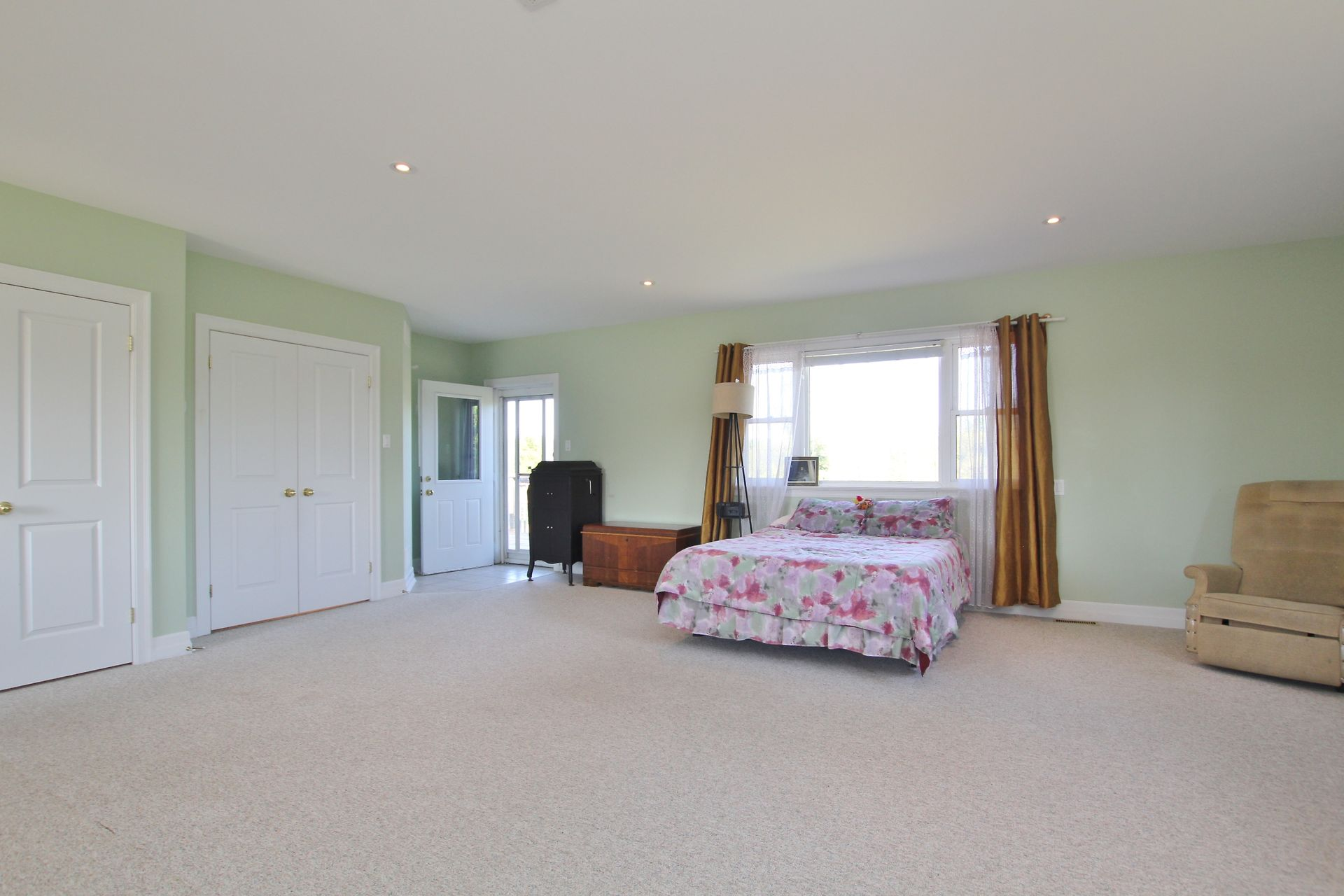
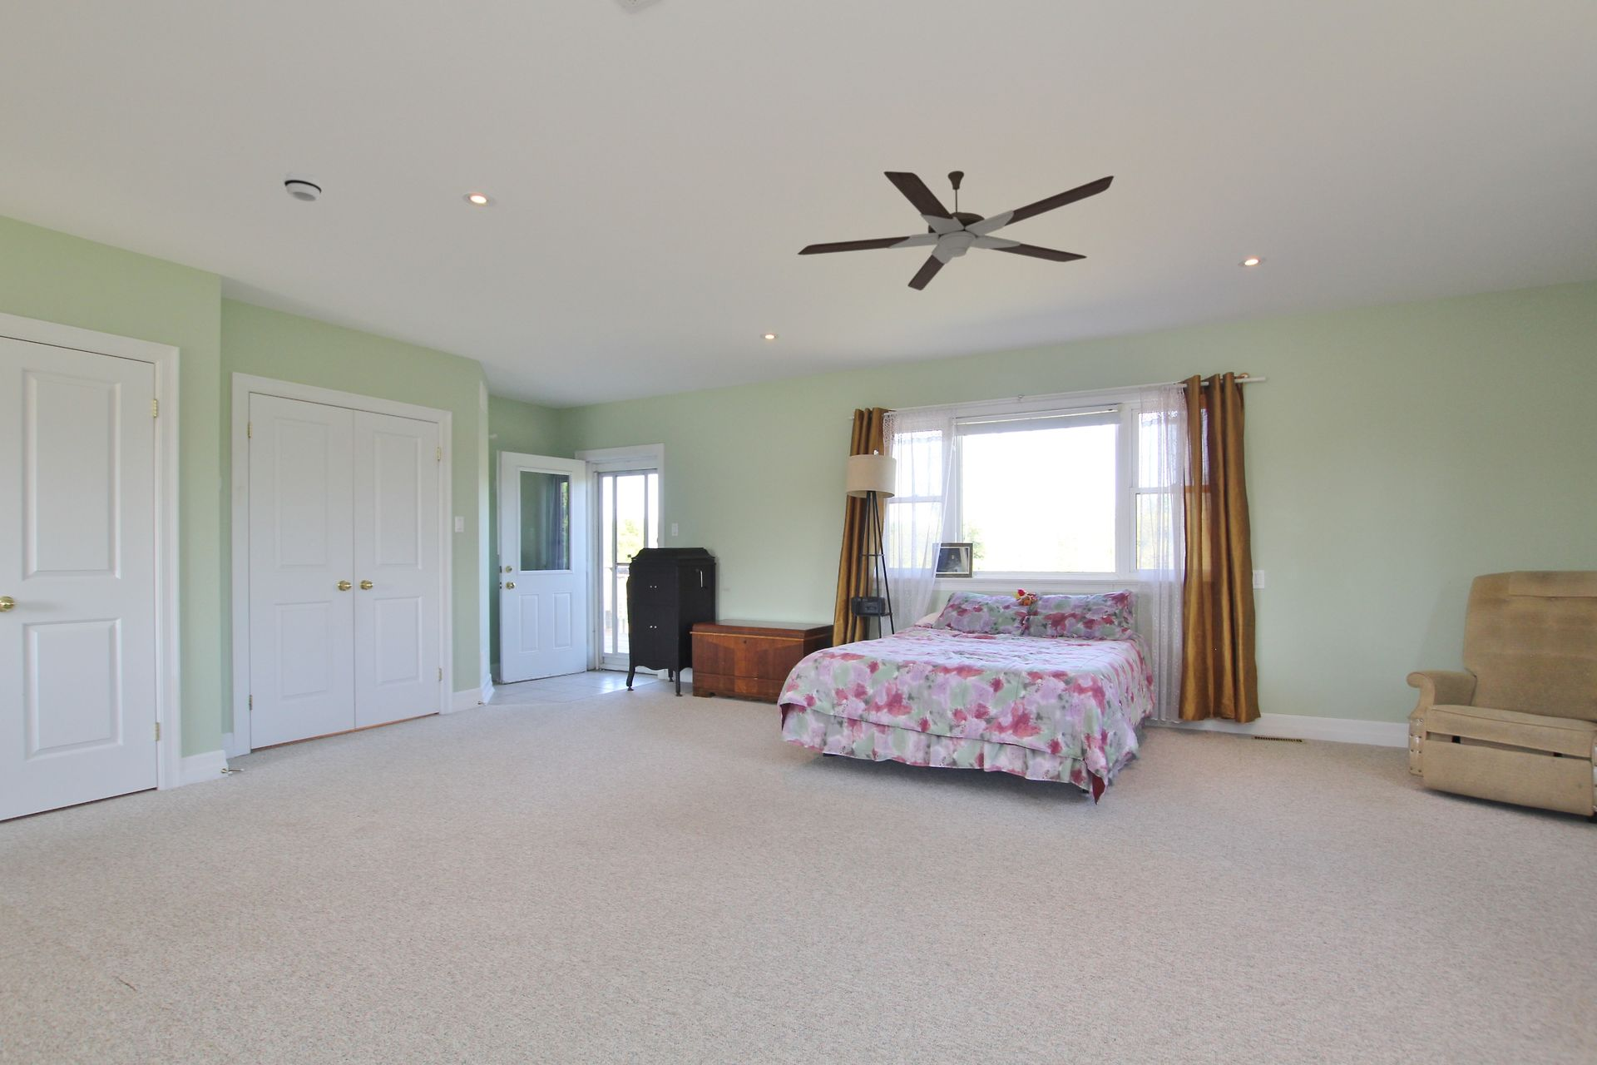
+ smoke detector (303, 188)
+ ceiling fan (943, 216)
